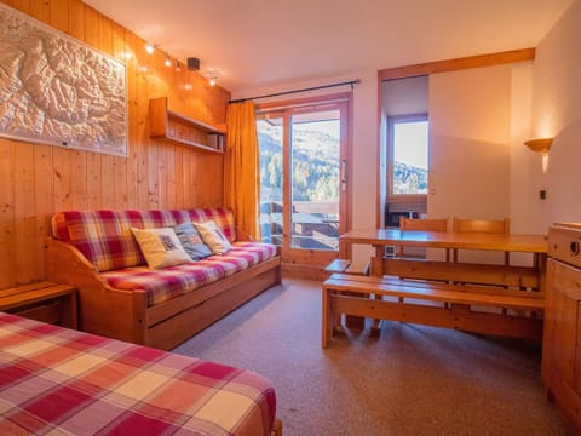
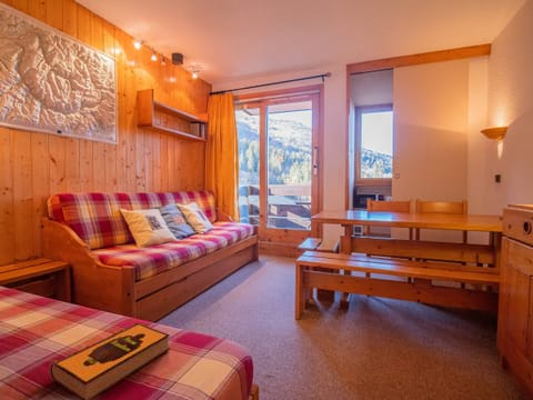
+ hardback book (114, 353)
